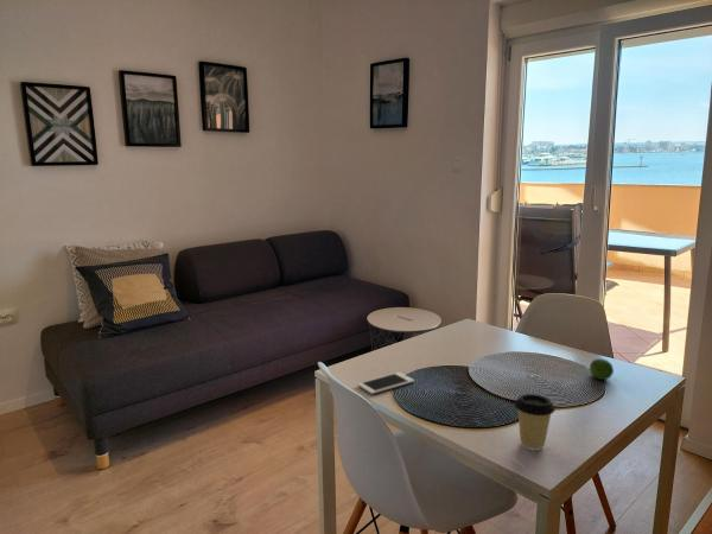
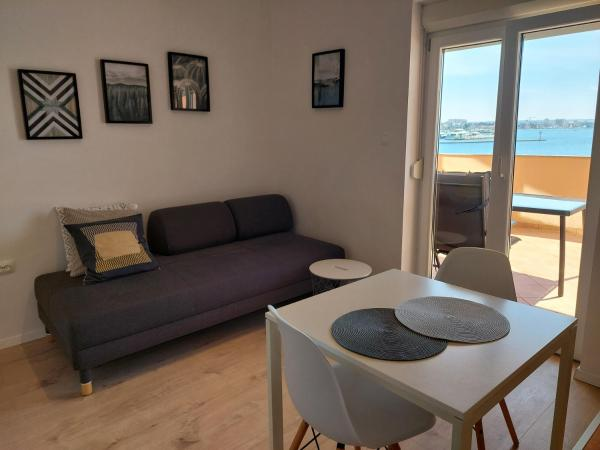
- coffee cup (533, 421)
- fruit (600, 368)
- cell phone (386, 382)
